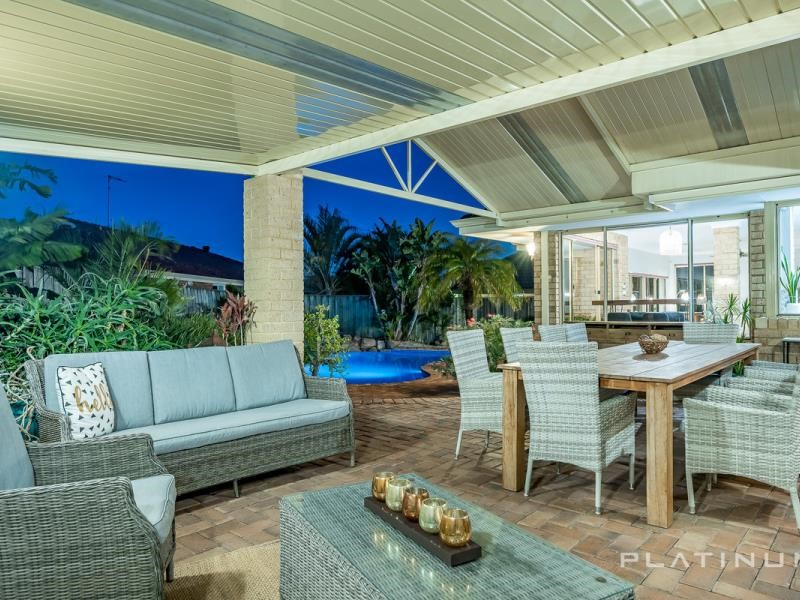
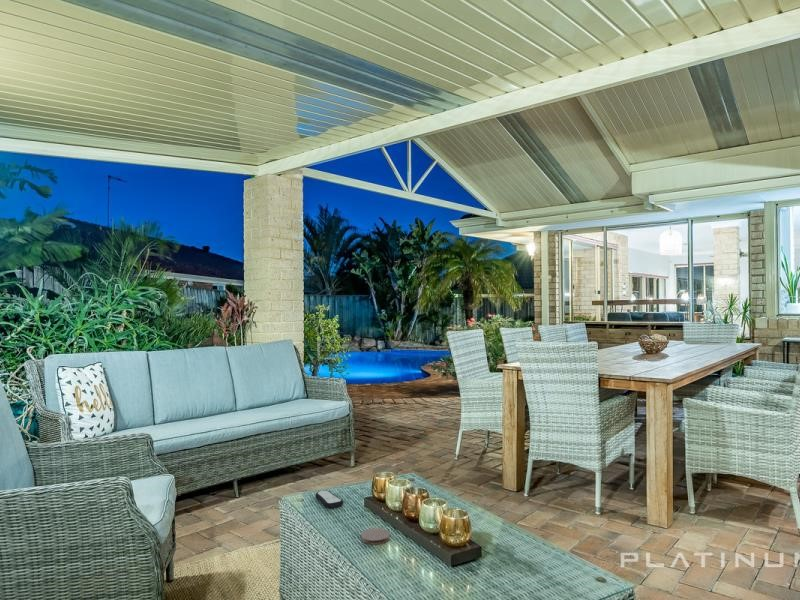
+ remote control (328, 498)
+ coaster (375, 536)
